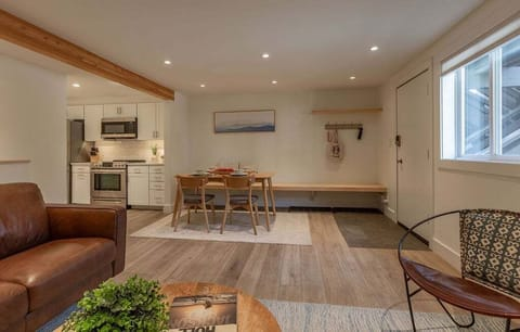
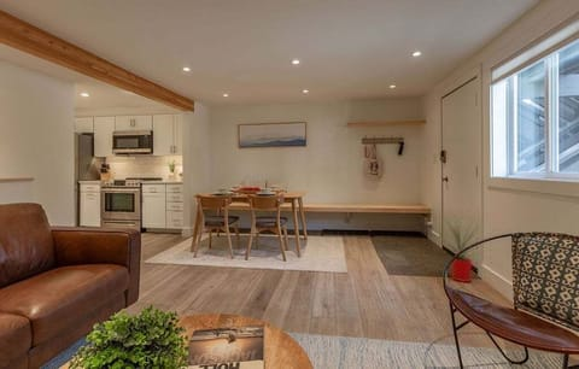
+ house plant (462, 246)
